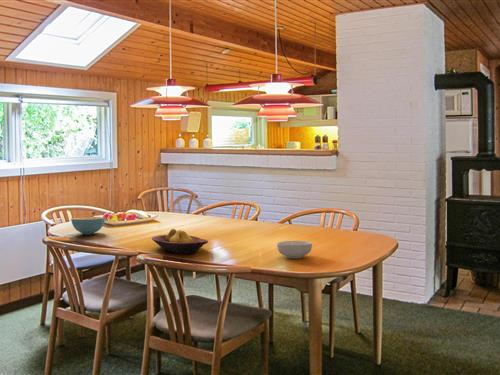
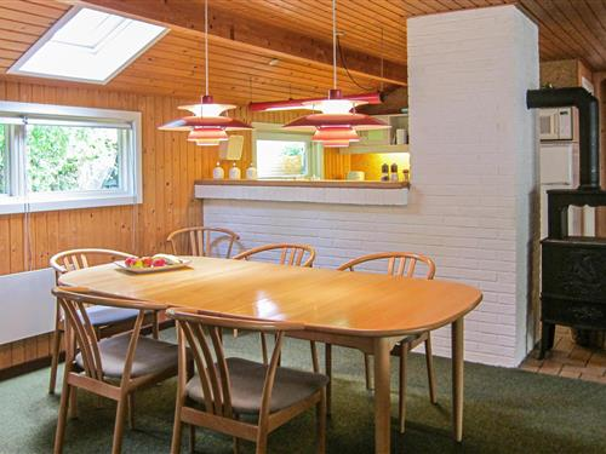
- cereal bowl (294, 249)
- fruit bowl (179, 239)
- cereal bowl (88, 226)
